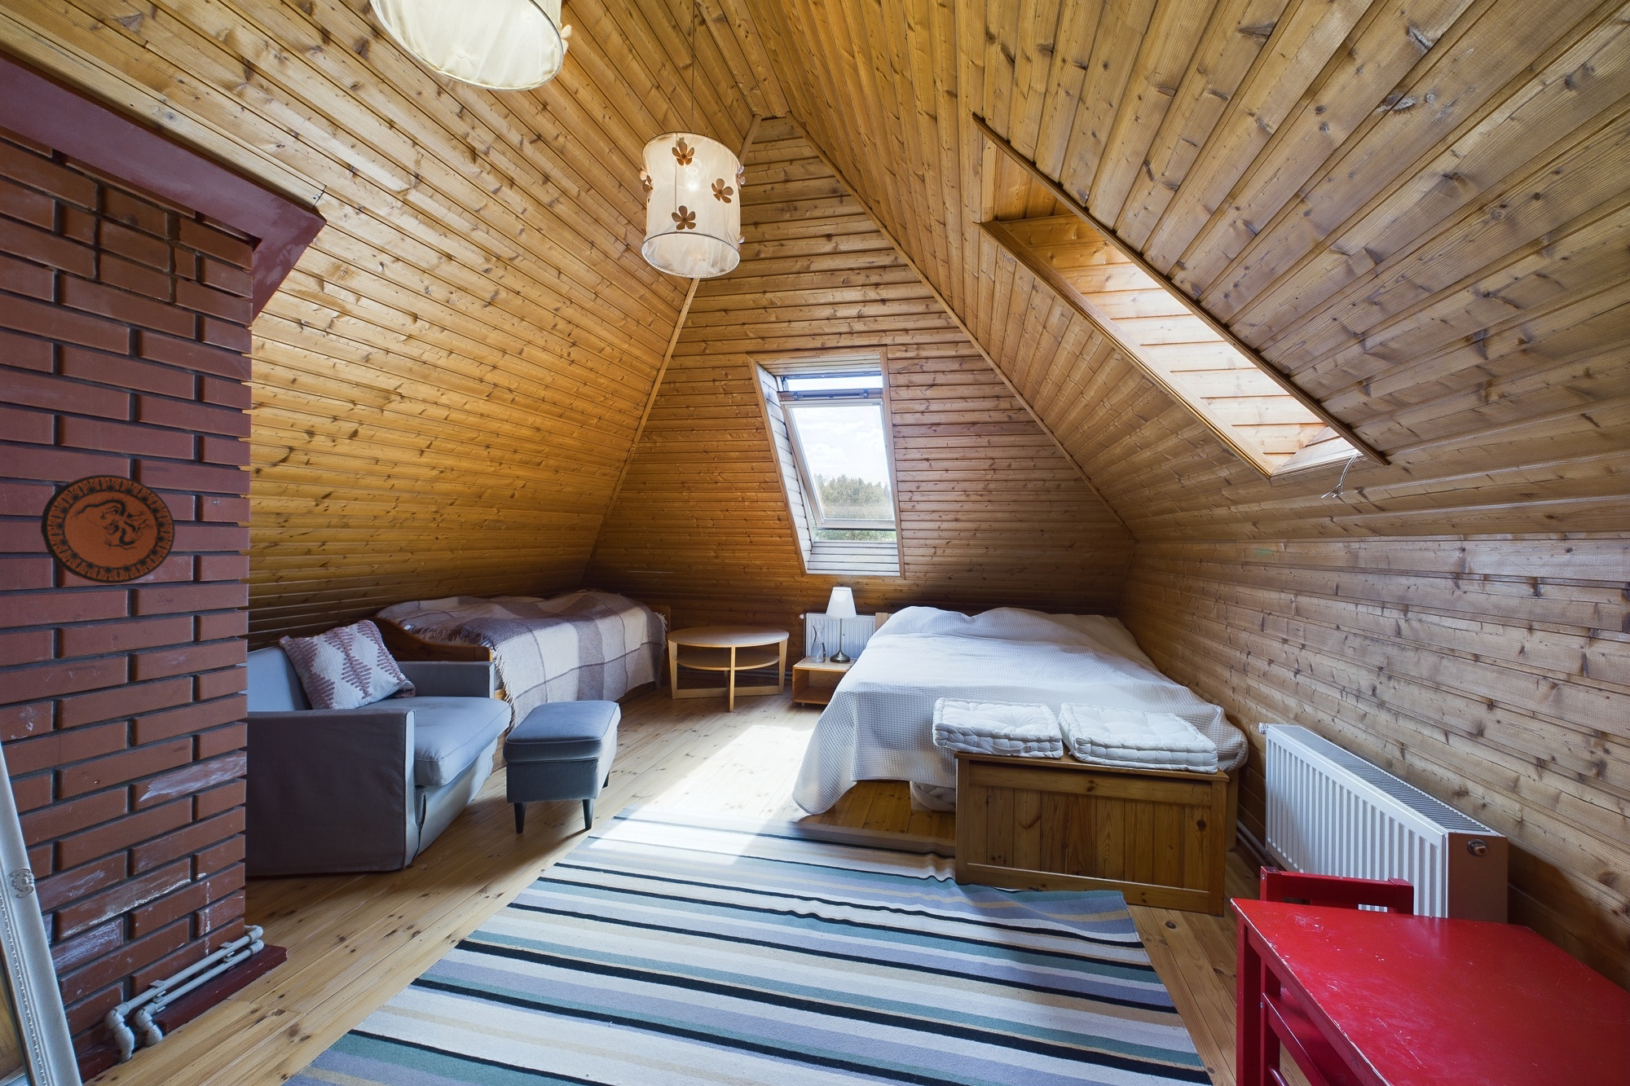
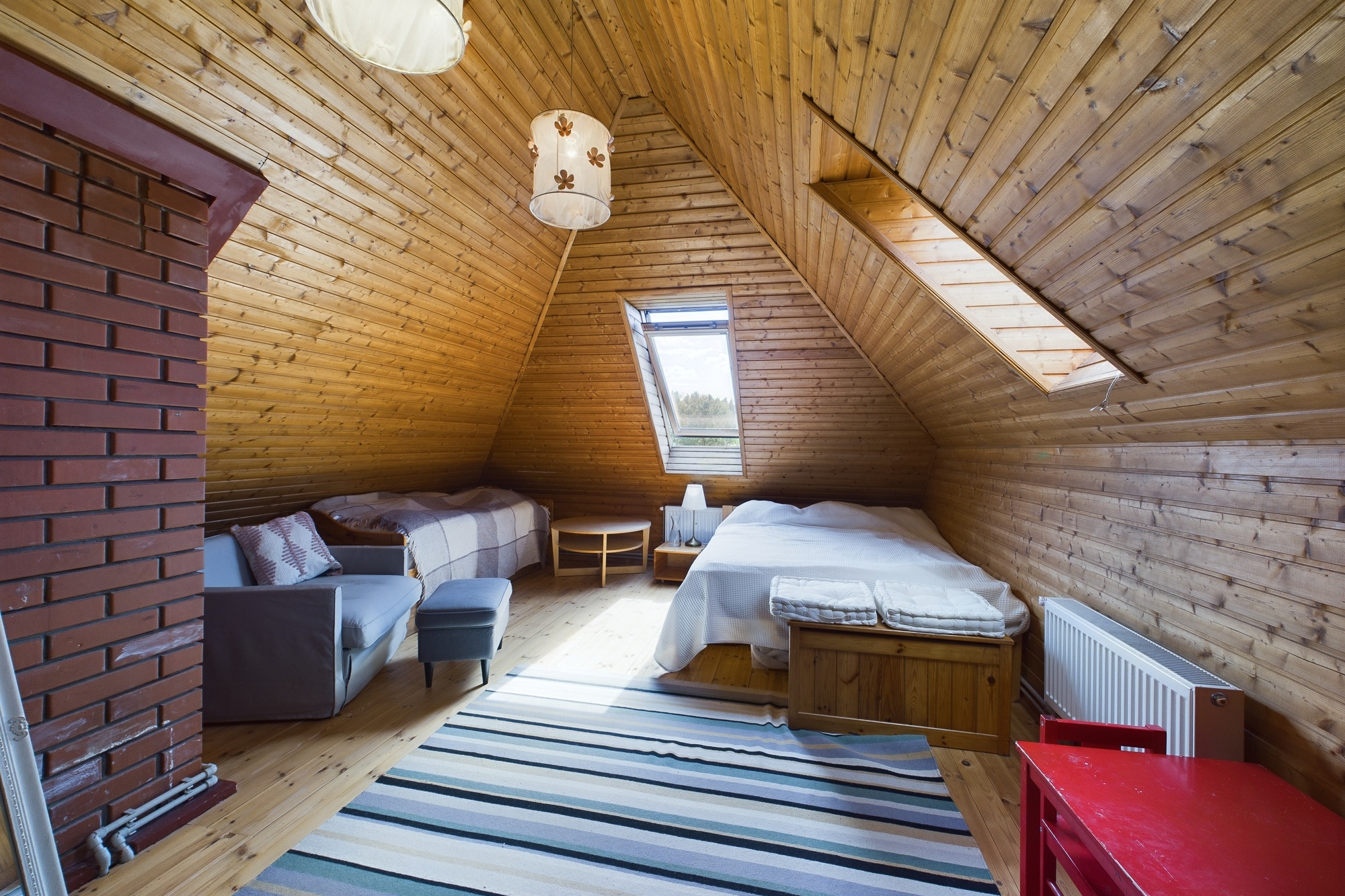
- decorative plate (110, 528)
